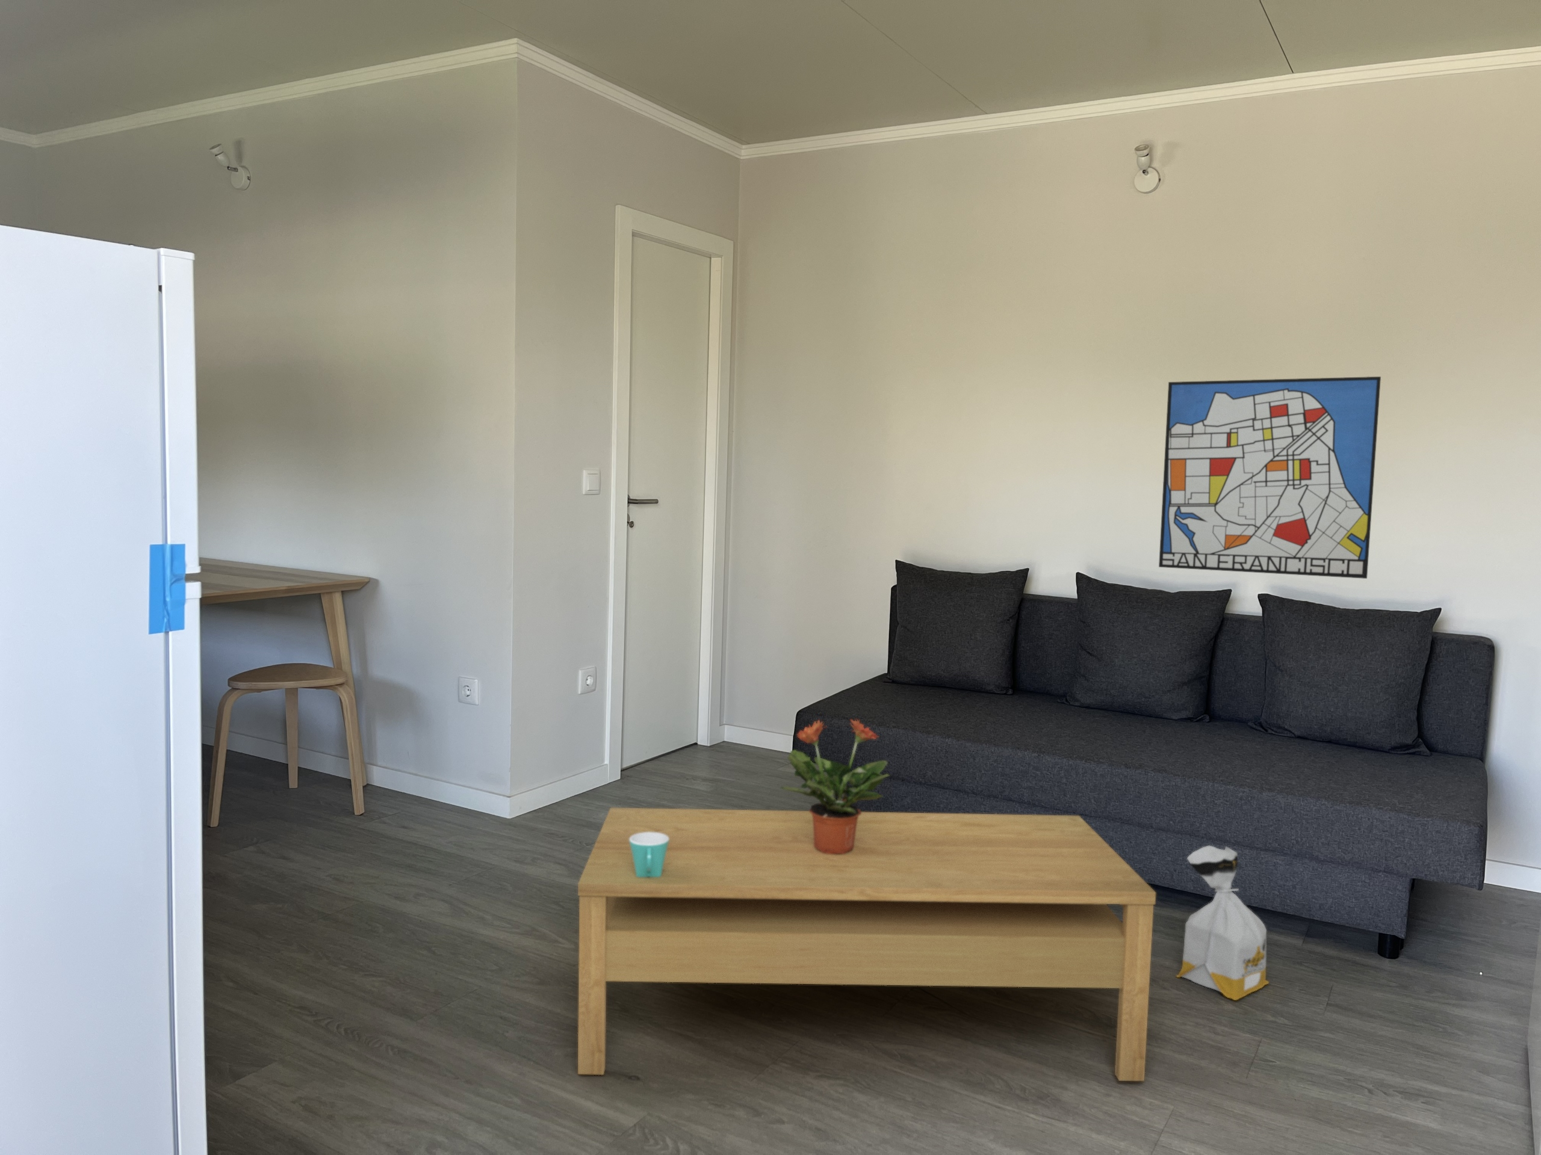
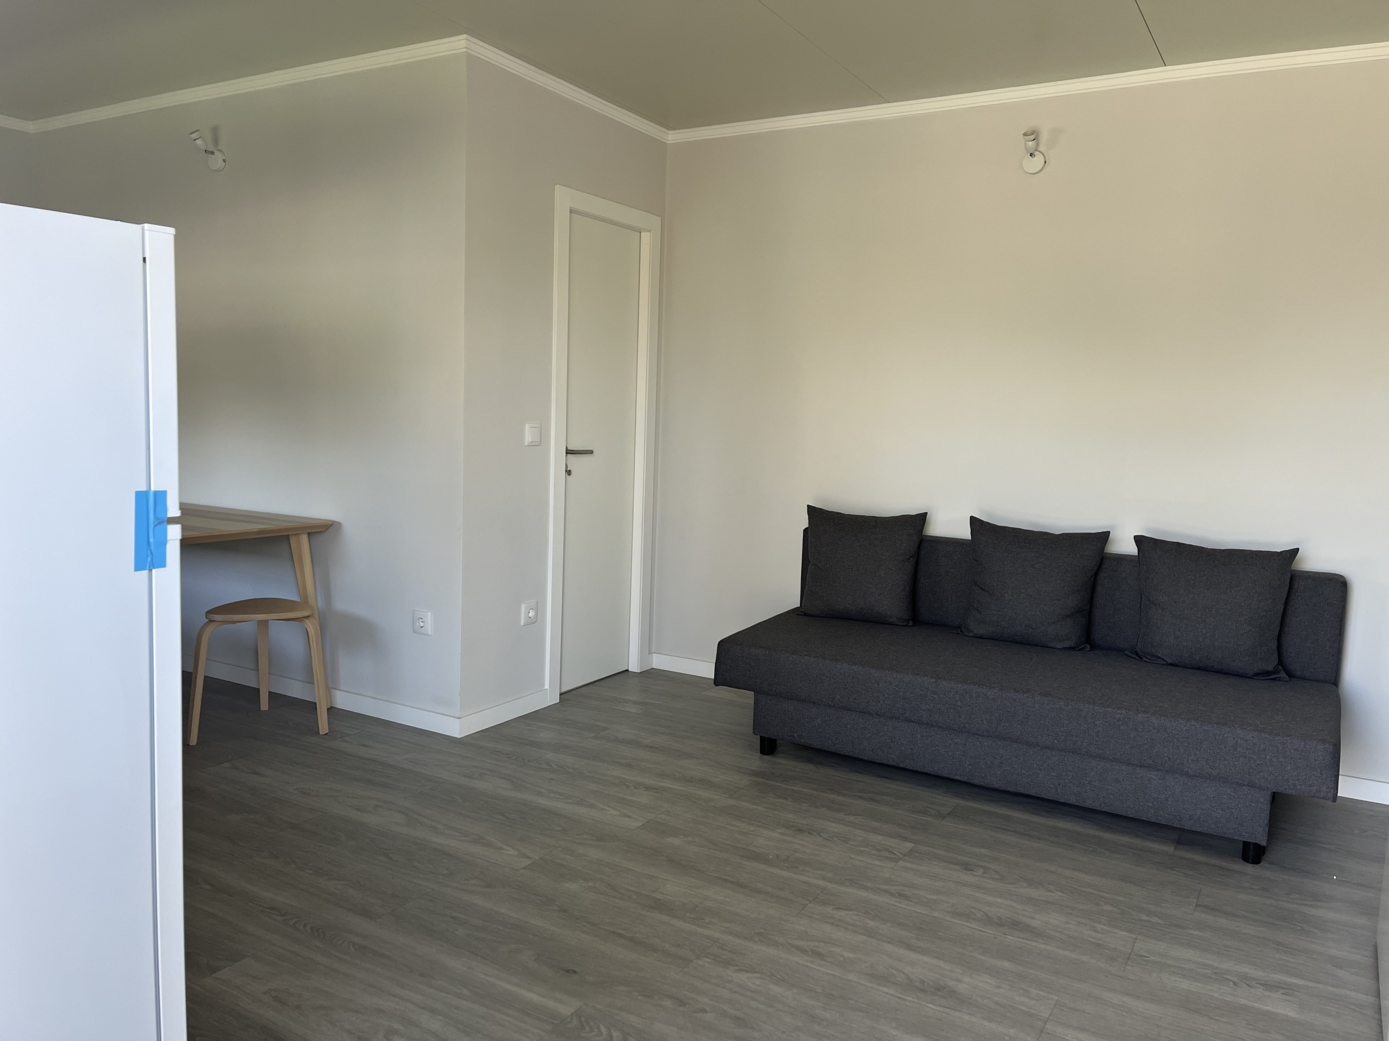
- wall art (1264, 477)
- potted plant (835, 783)
- bag (1223, 914)
- coffee table (853, 932)
- mug (649, 858)
